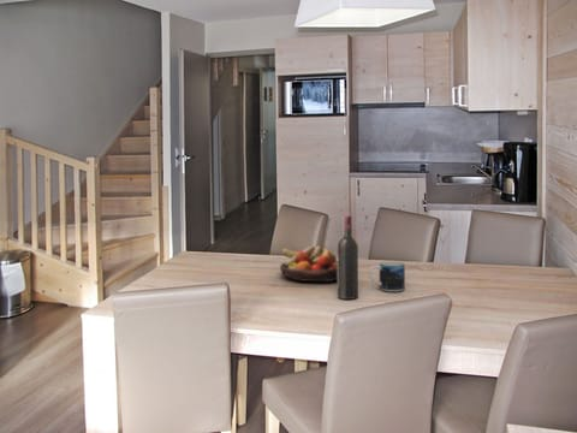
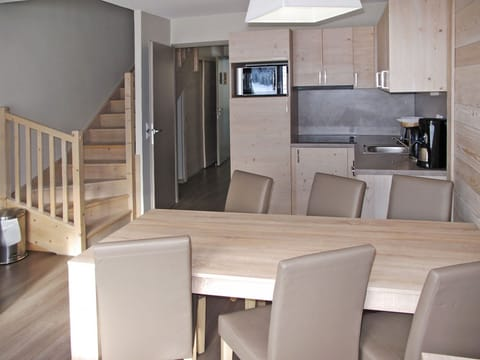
- wine bottle (347, 256)
- fruit bowl (314, 262)
- mug (386, 277)
